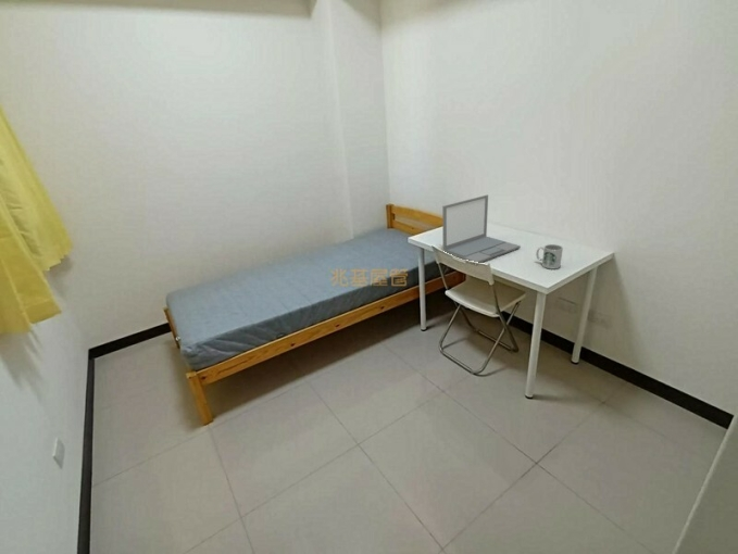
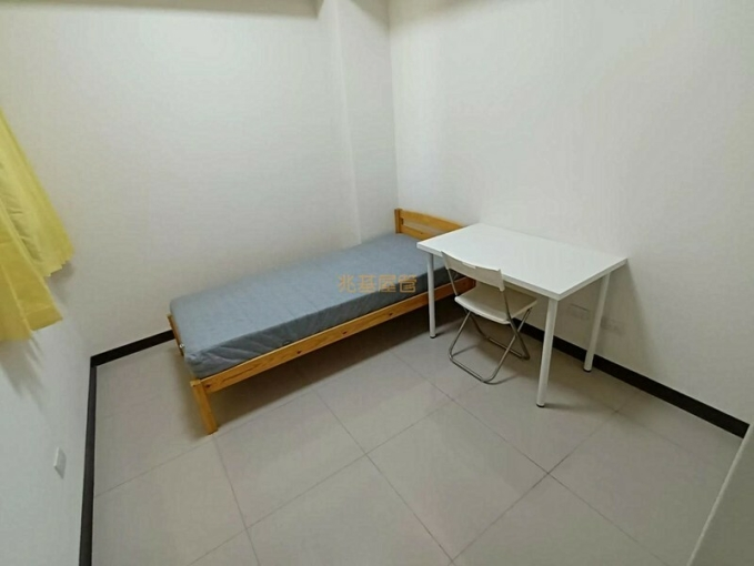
- laptop (481, 227)
- mug (548, 255)
